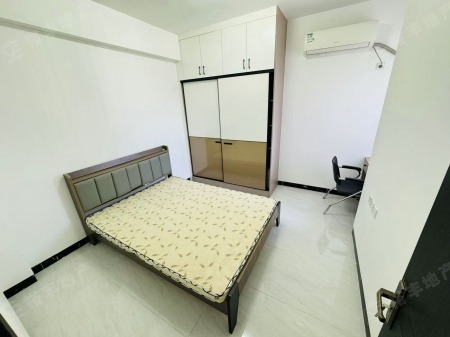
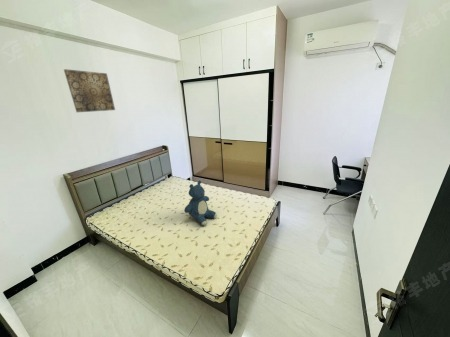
+ teddy bear (200, 201)
+ wall art (92, 92)
